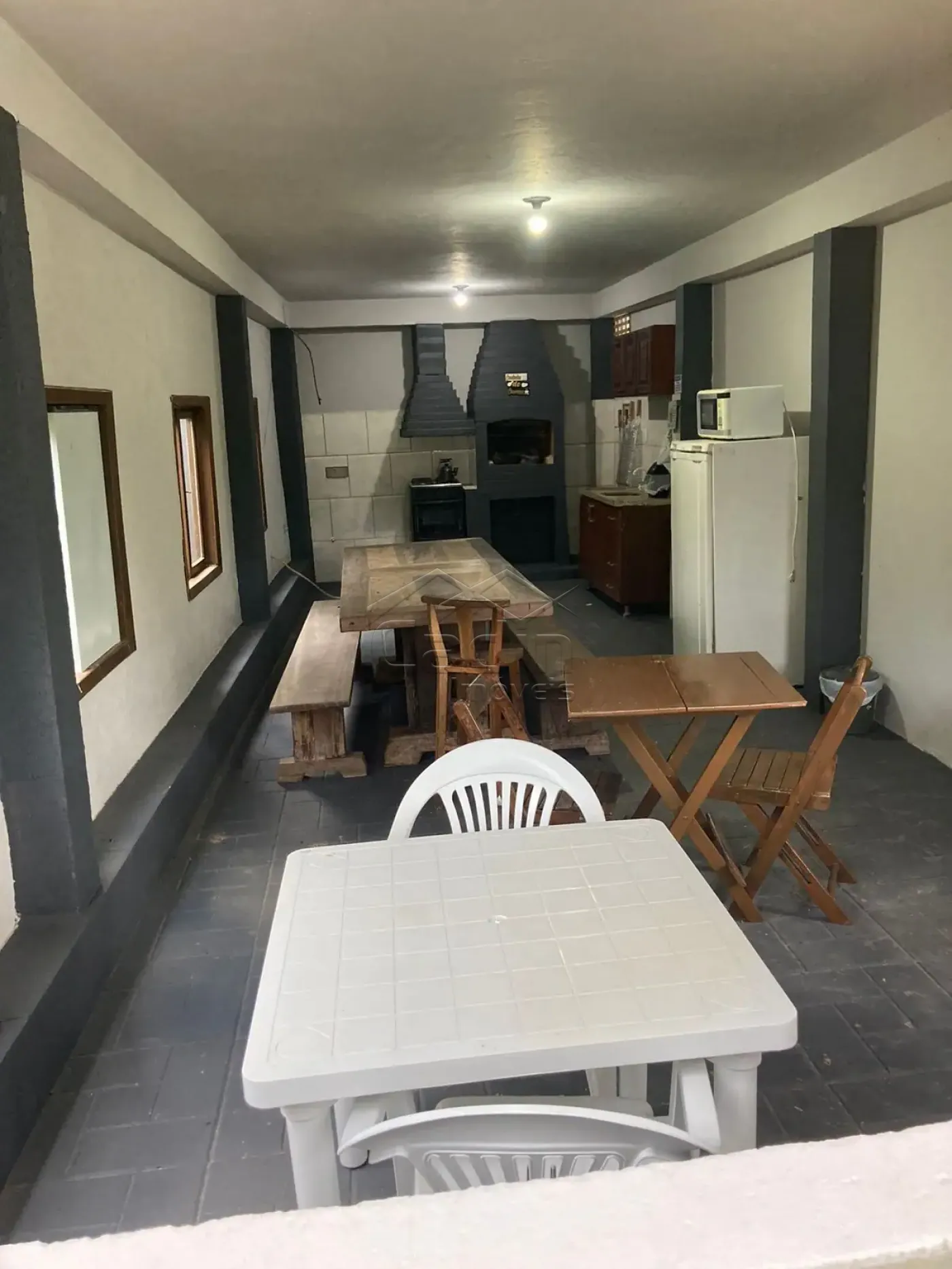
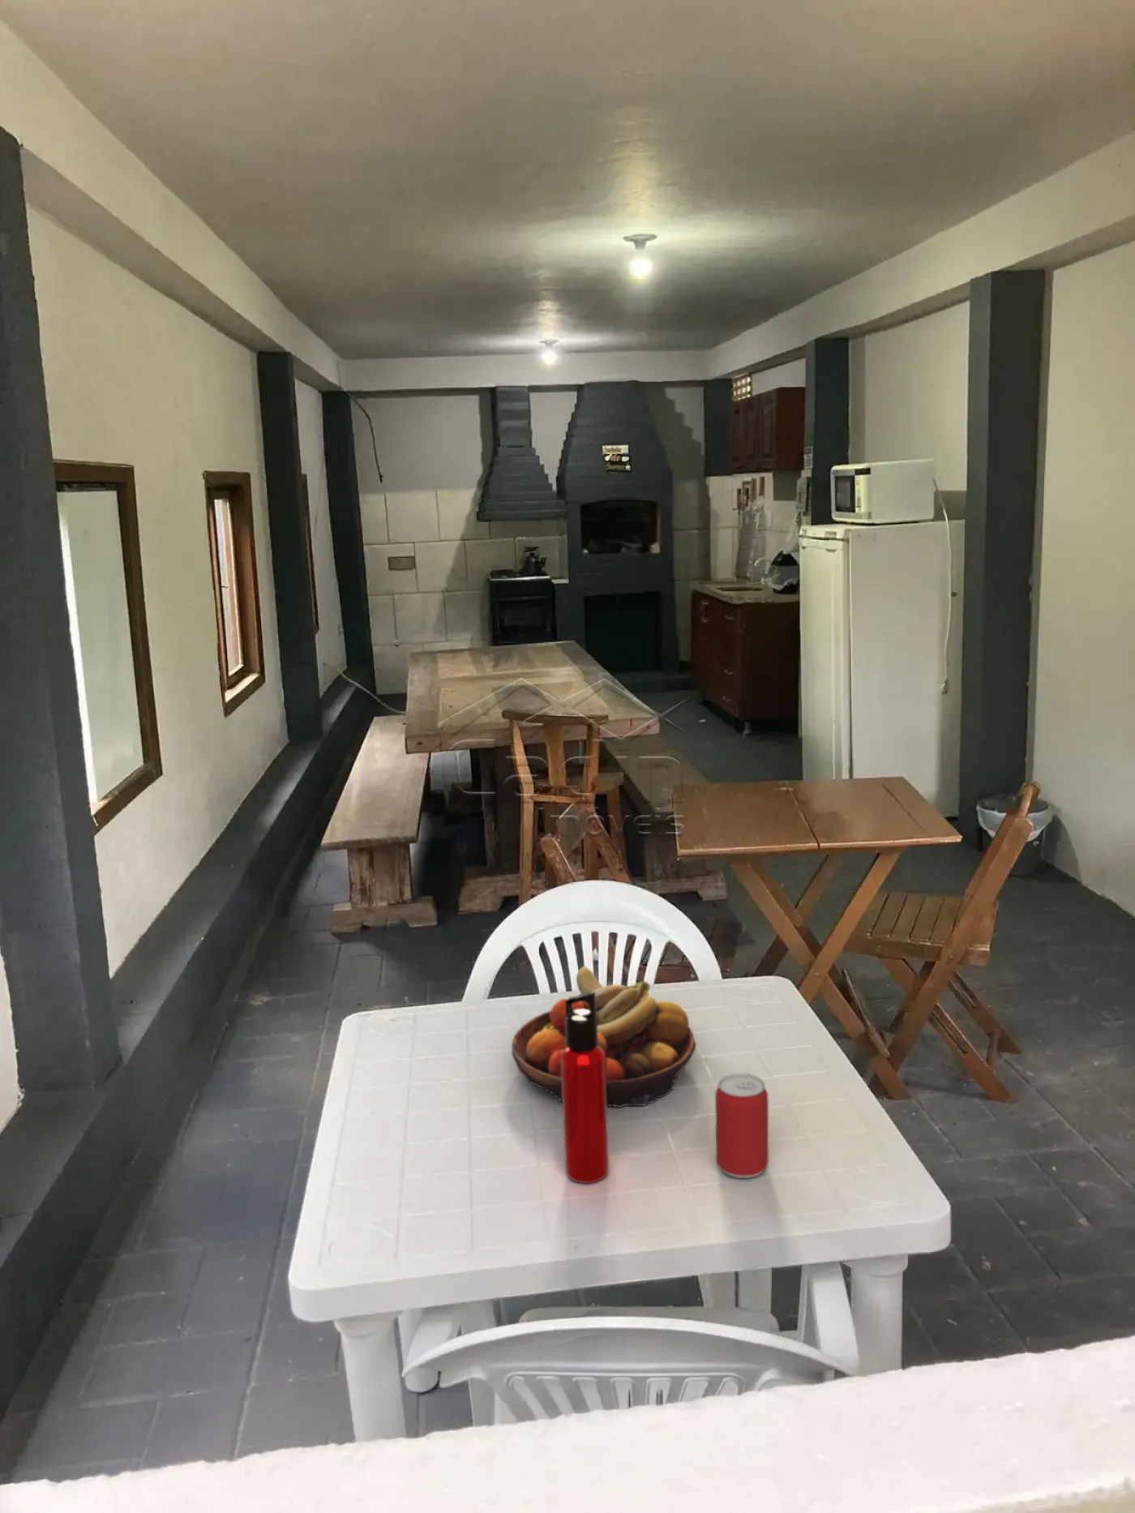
+ fruit bowl (601, 1031)
+ water bottle (584, 1083)
+ beer can (742, 1126)
